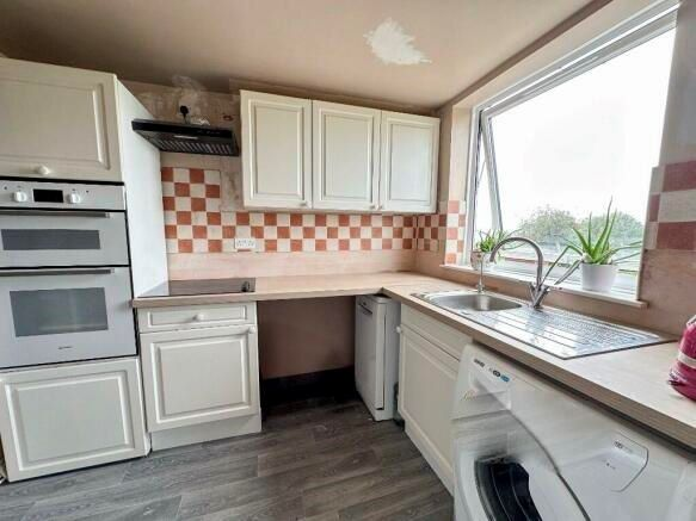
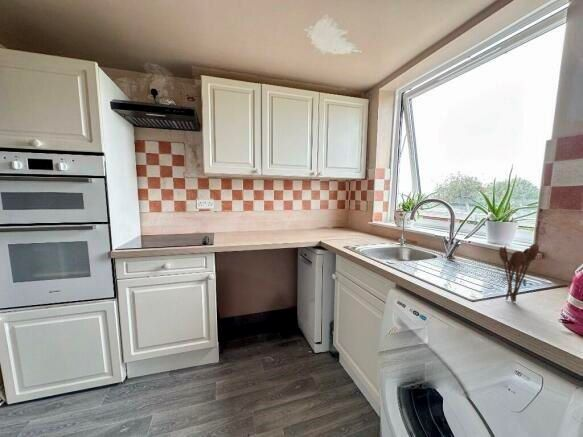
+ utensil holder (517, 272)
